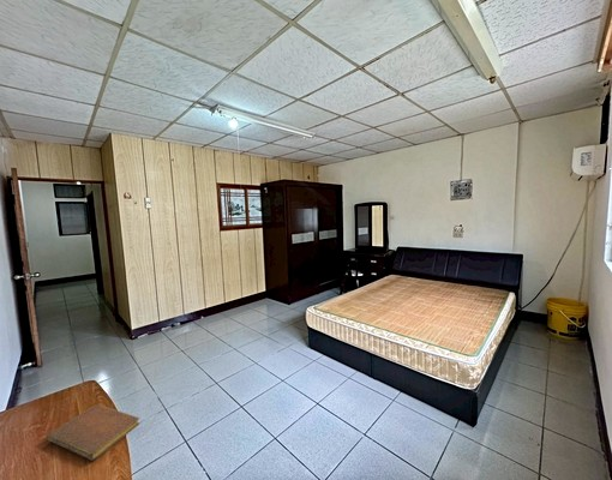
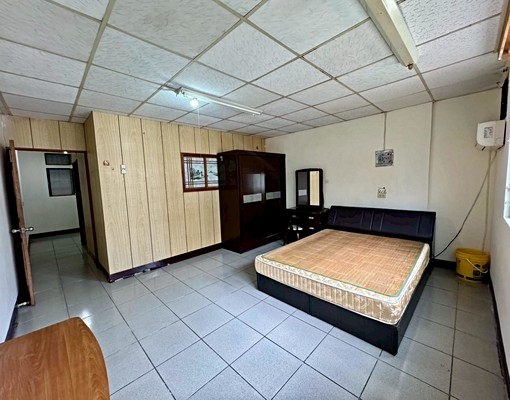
- notebook (95, 428)
